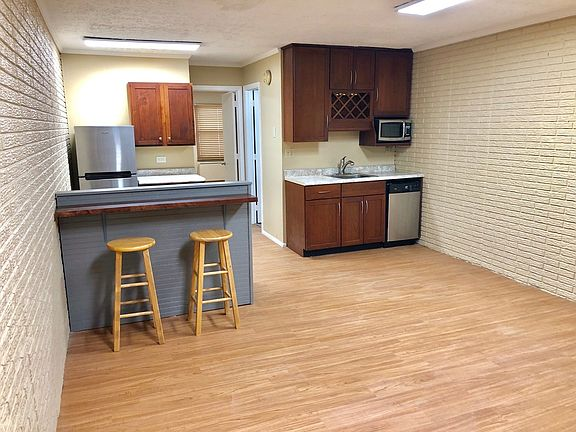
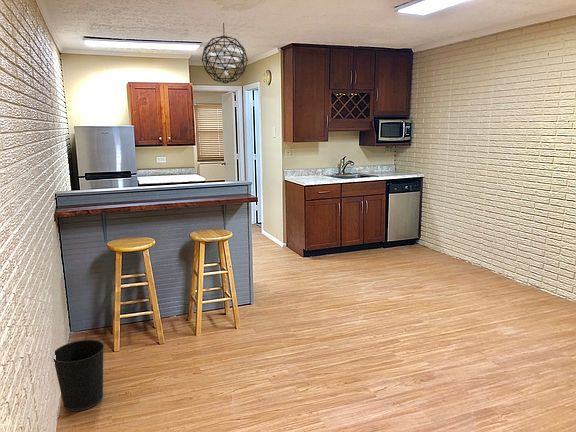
+ wastebasket (81, 375)
+ pendant light (224, 53)
